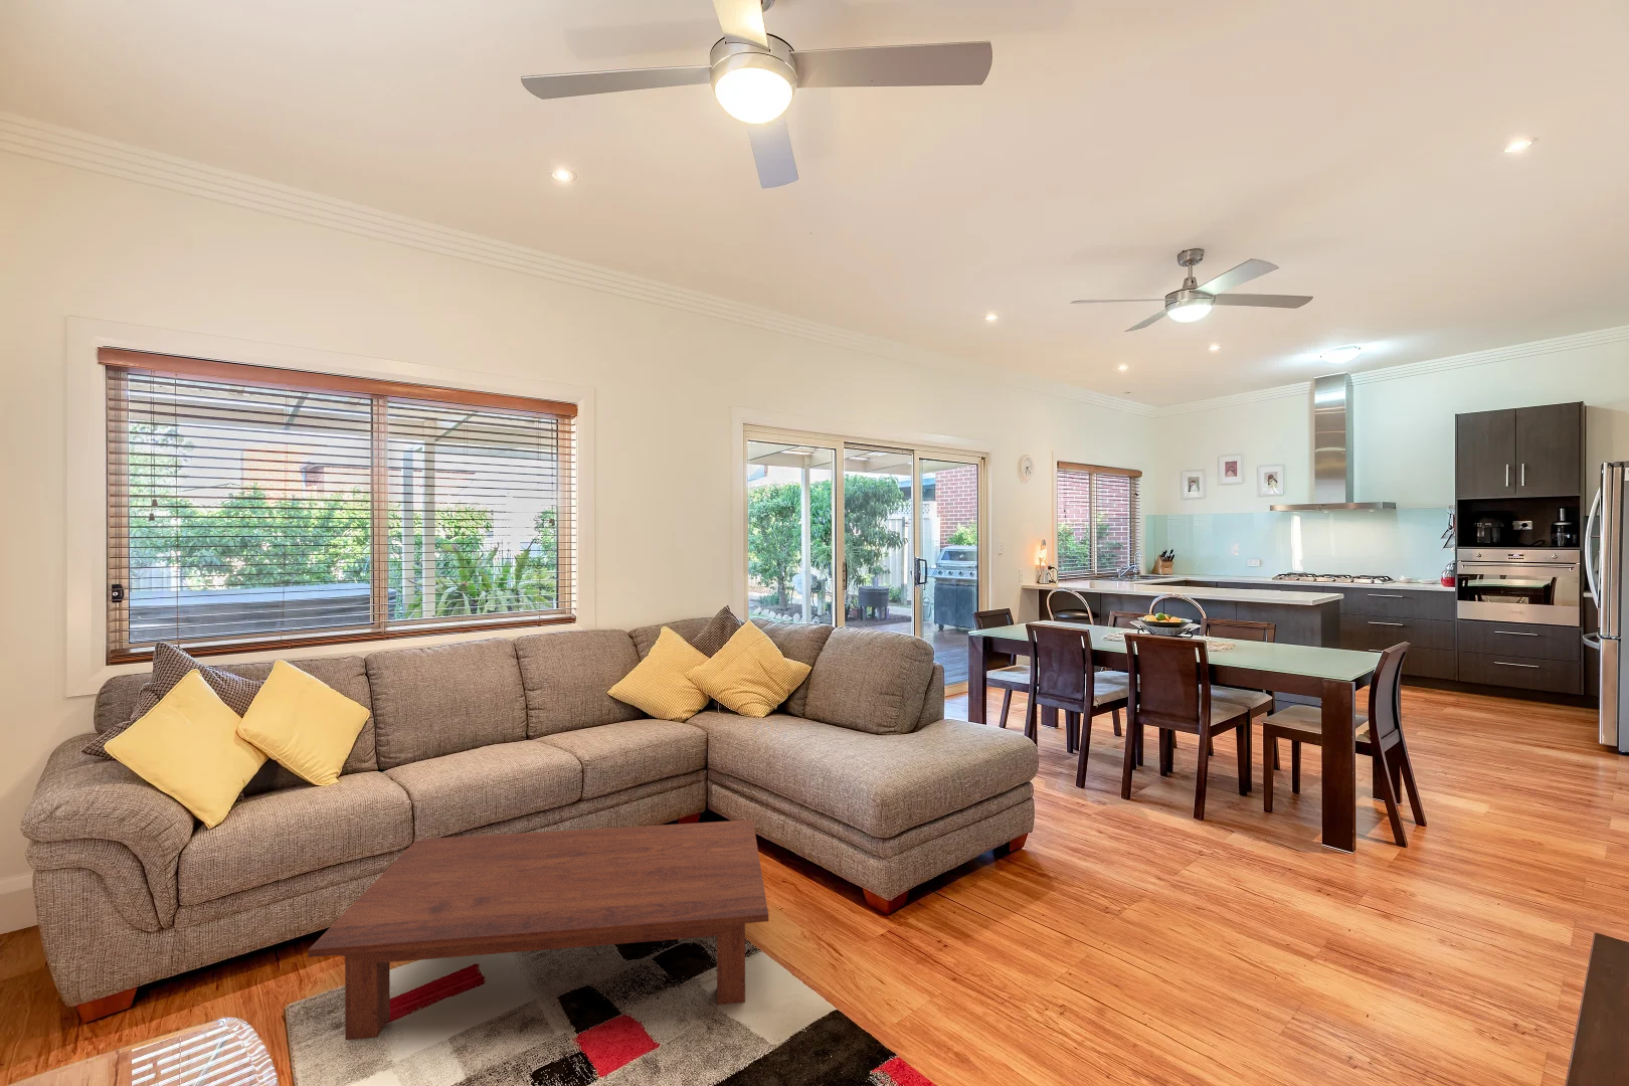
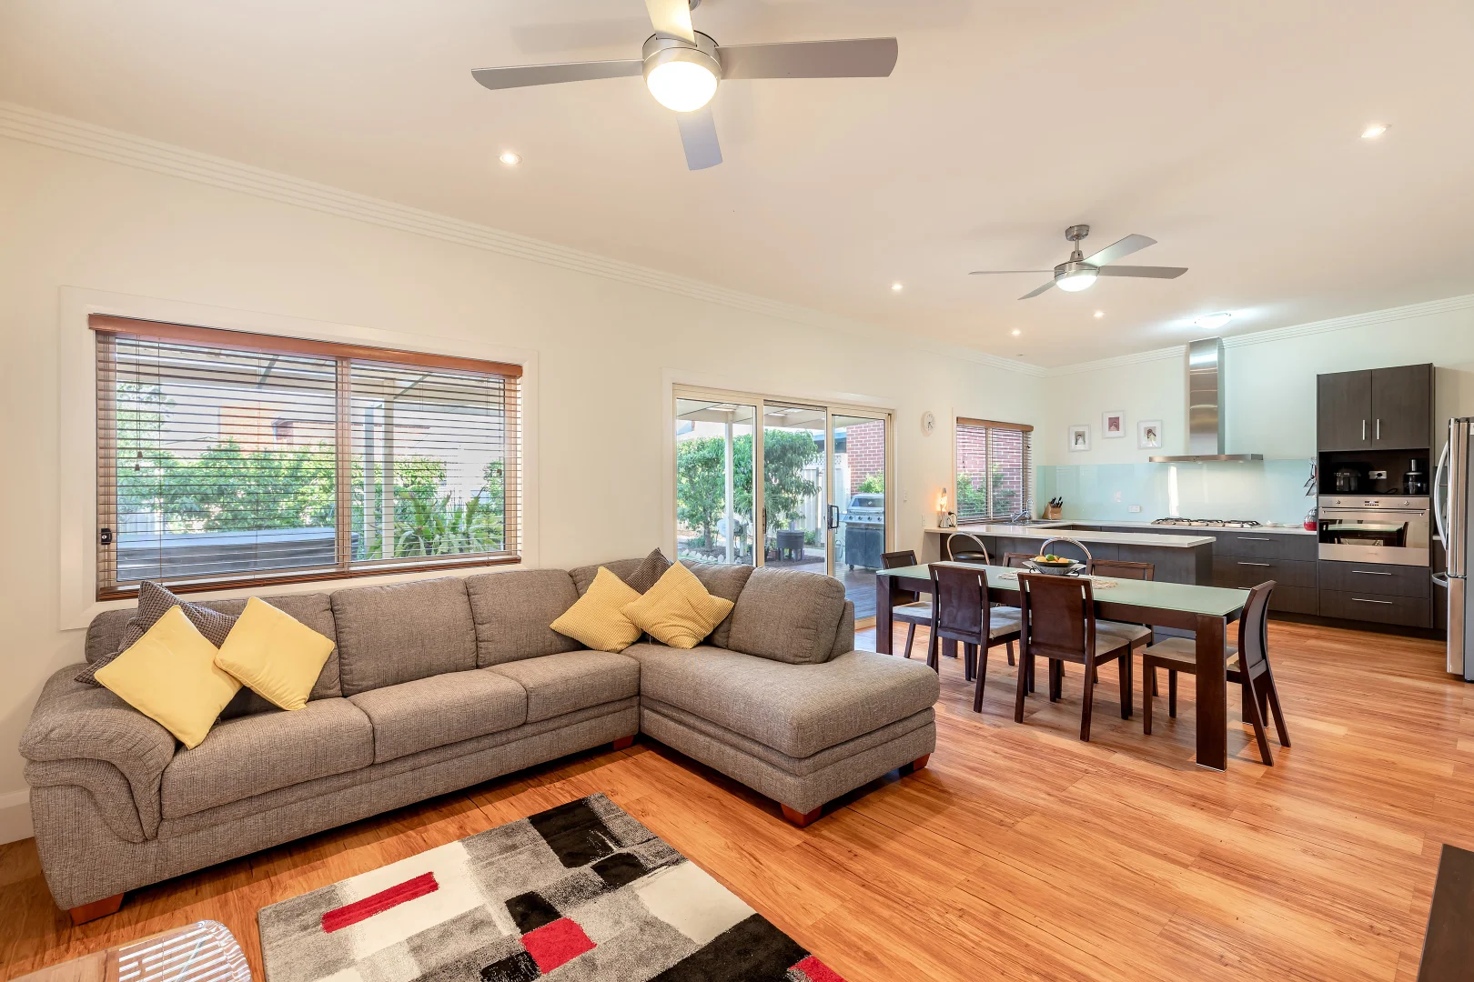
- coffee table (572, 916)
